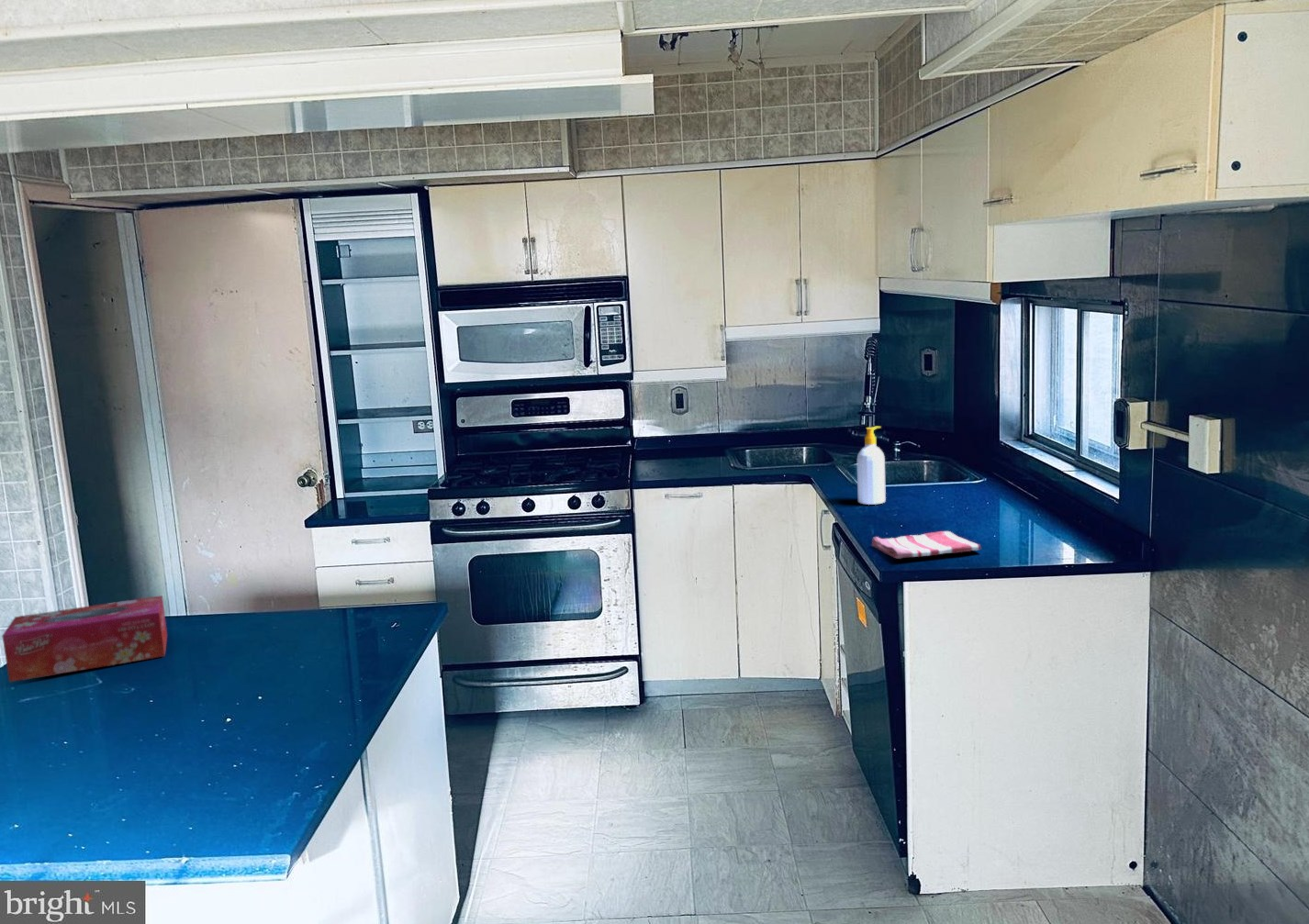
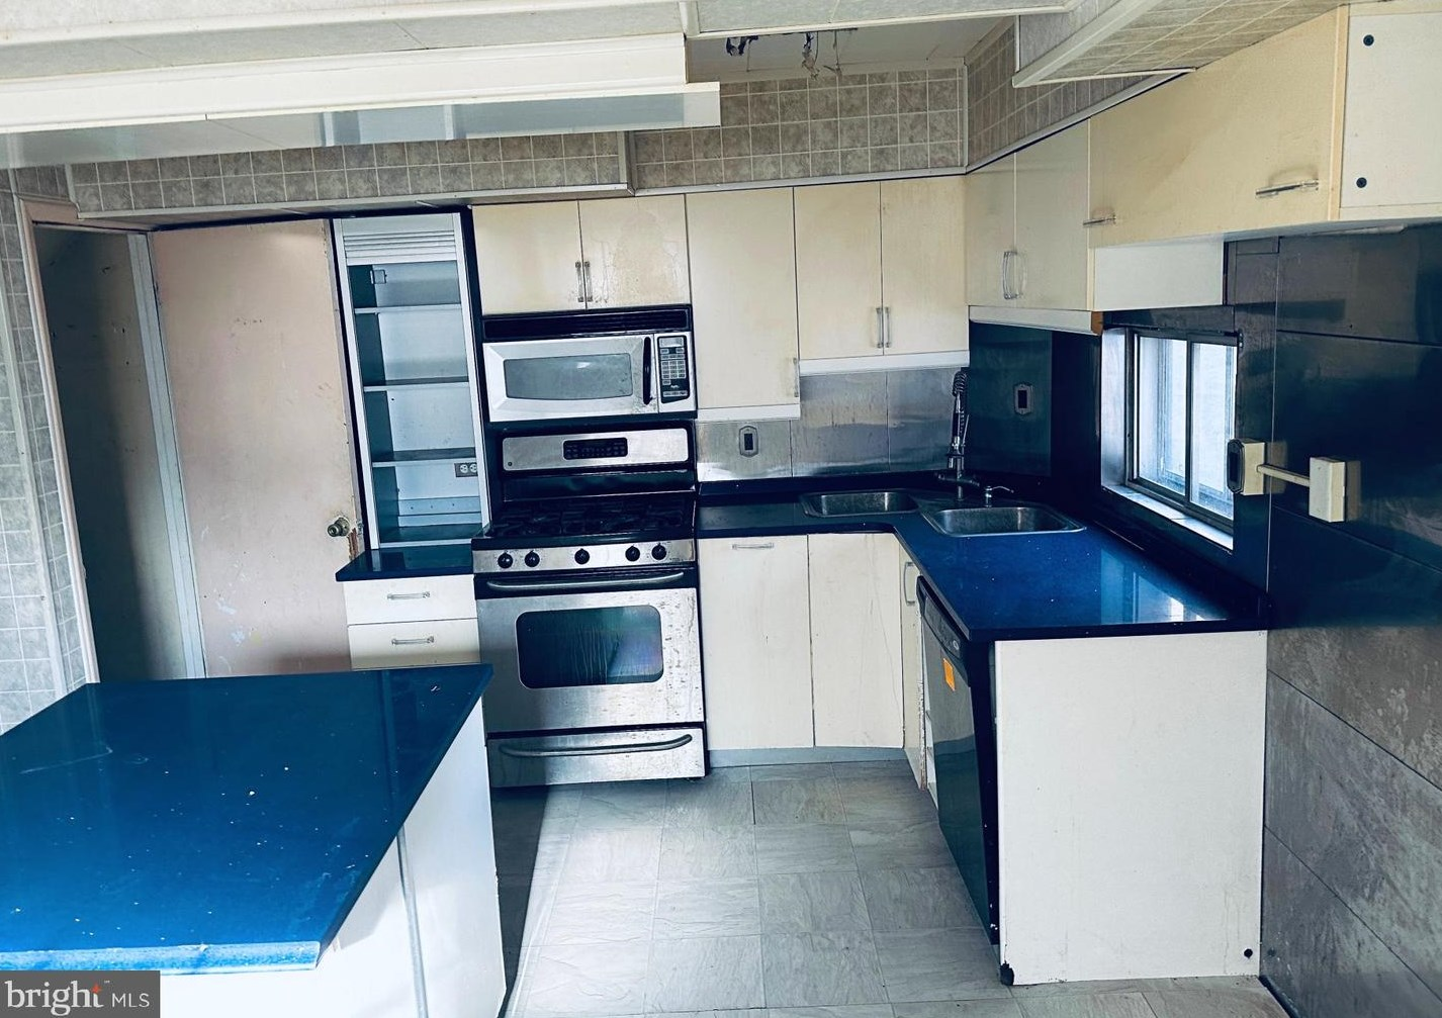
- soap bottle (871, 464)
- tissue box (89, 636)
- dish towel (924, 543)
